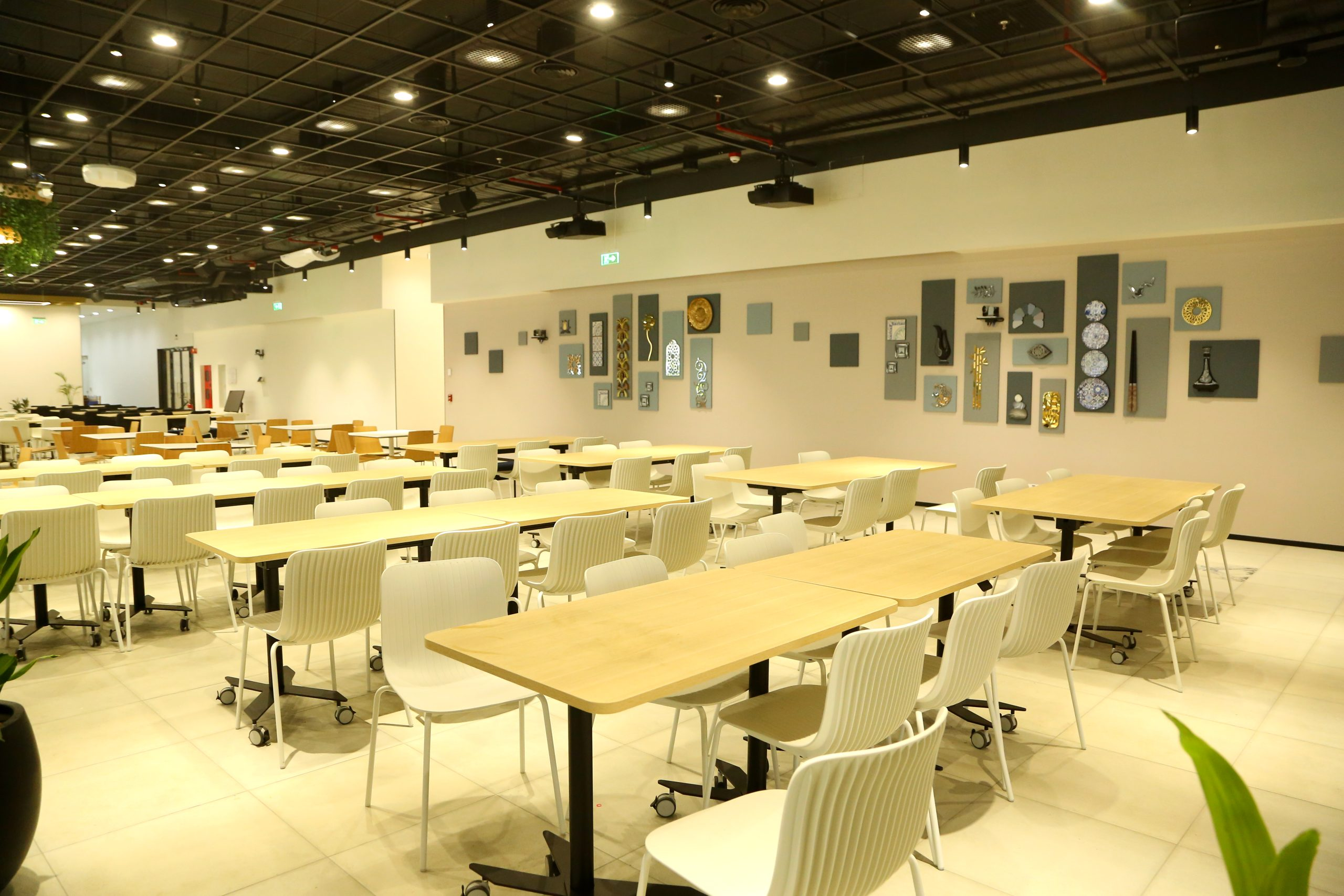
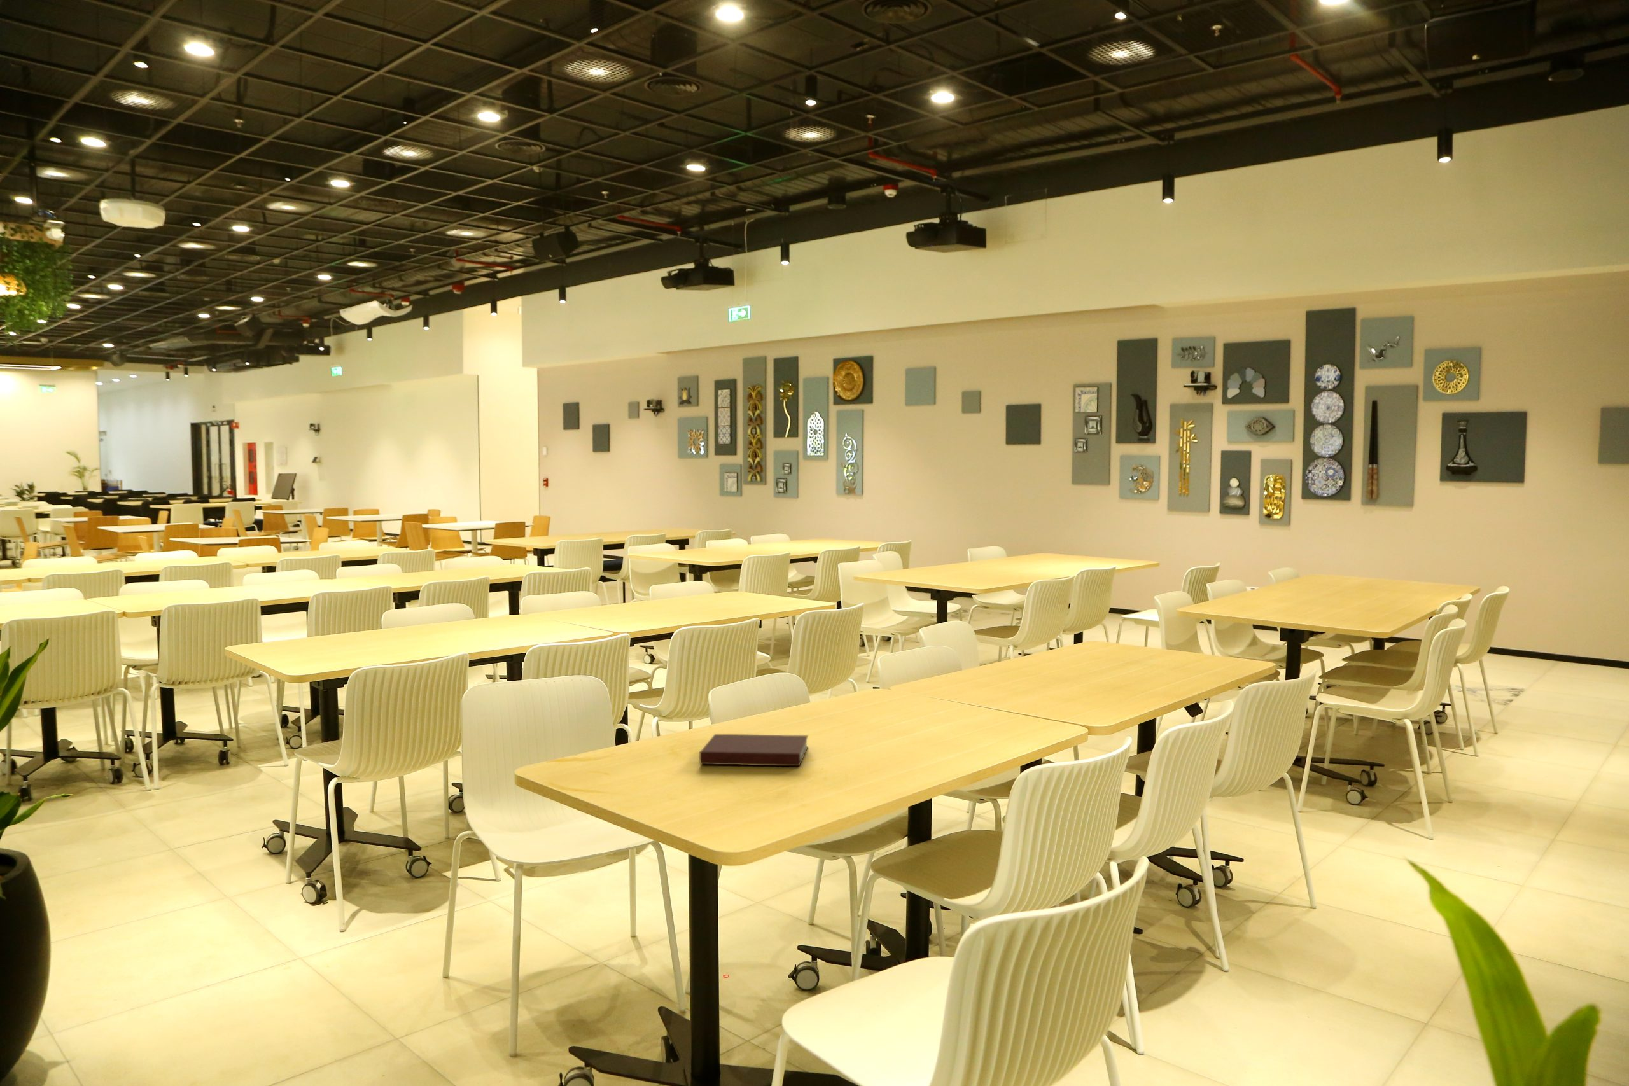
+ notebook (755, 749)
